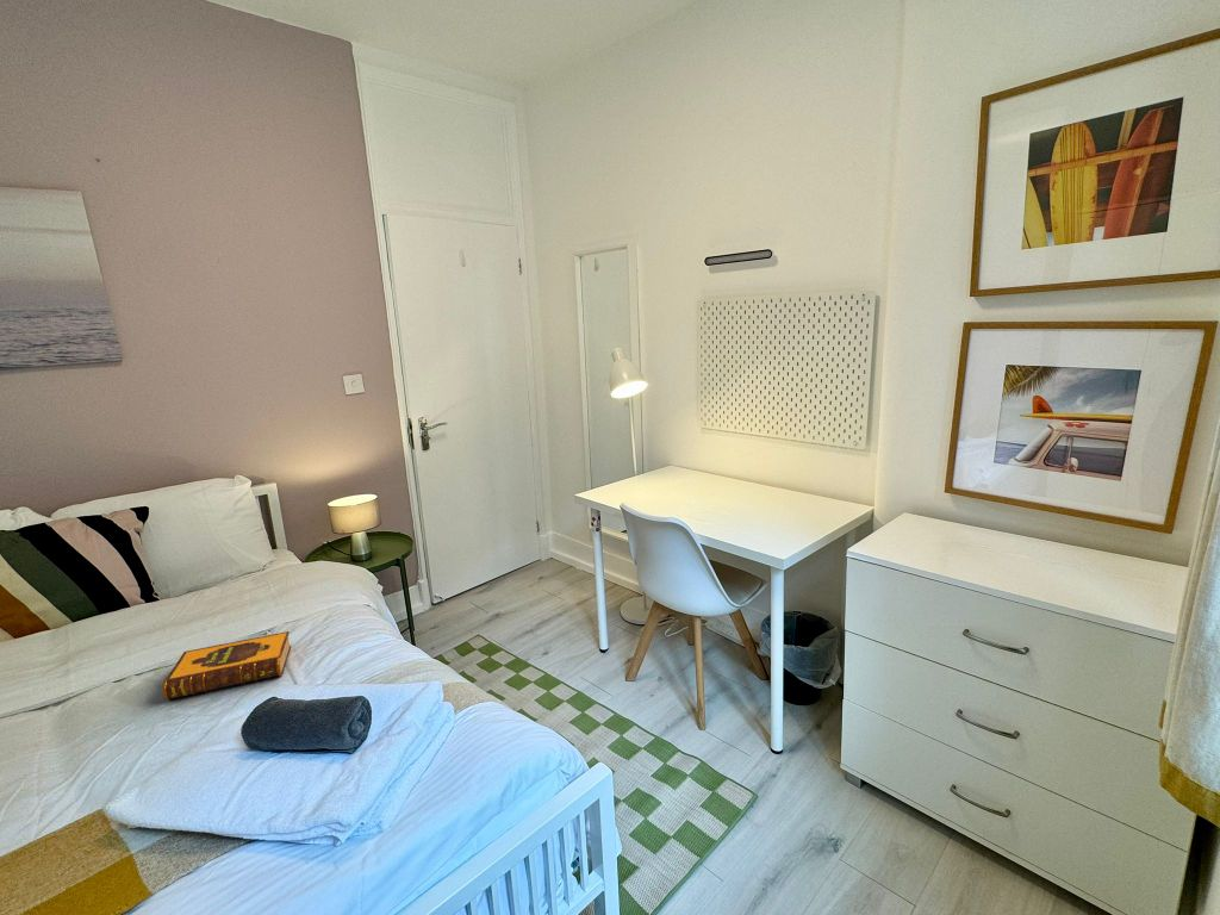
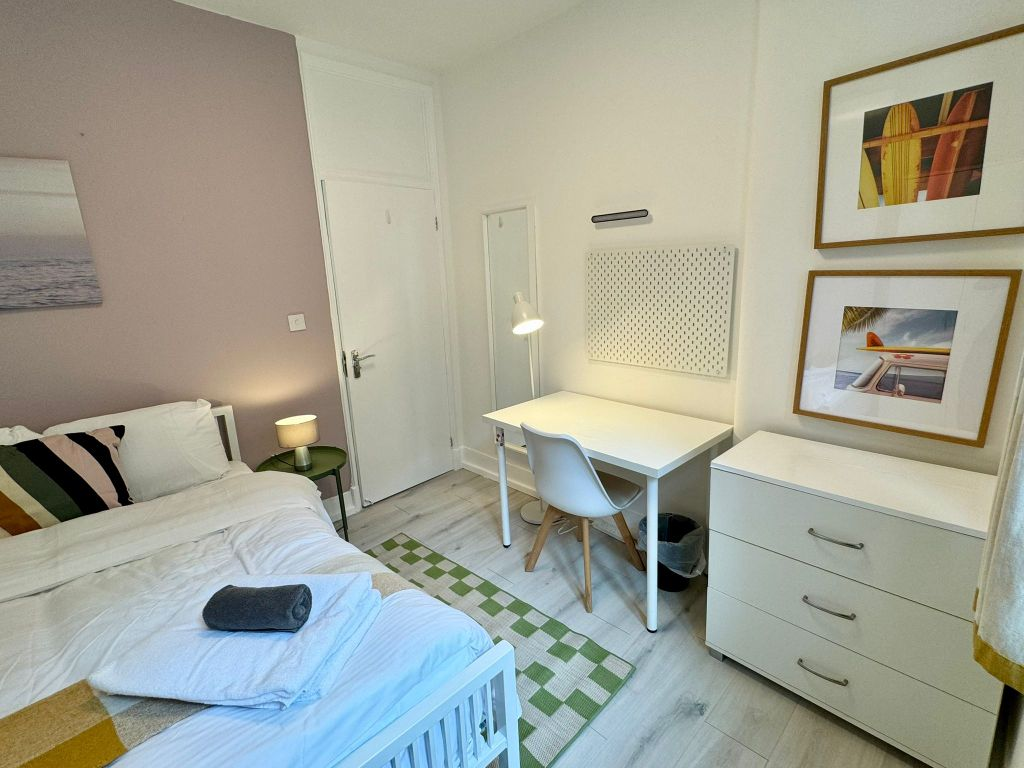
- hardback book (231, 664)
